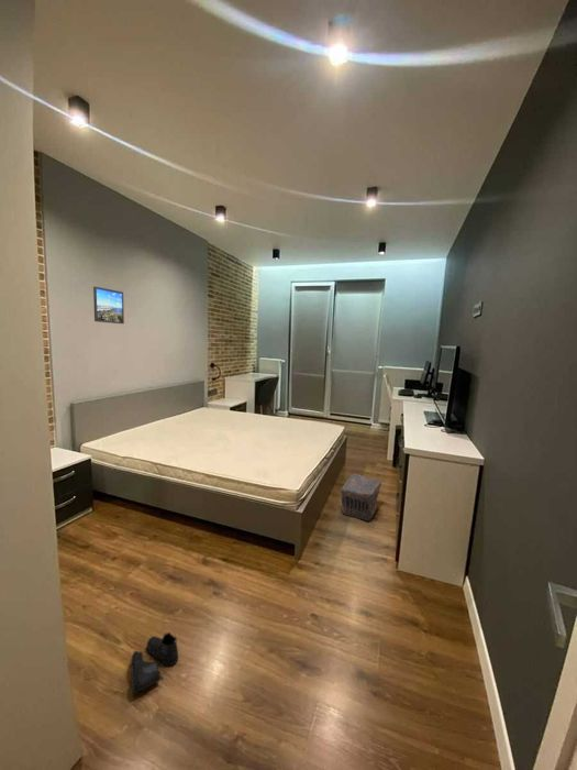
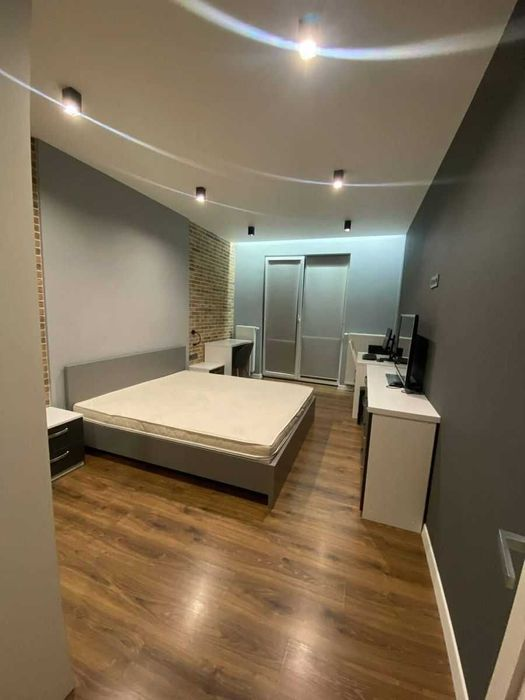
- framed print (109, 306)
- pouch (359, 496)
- boots (152, 654)
